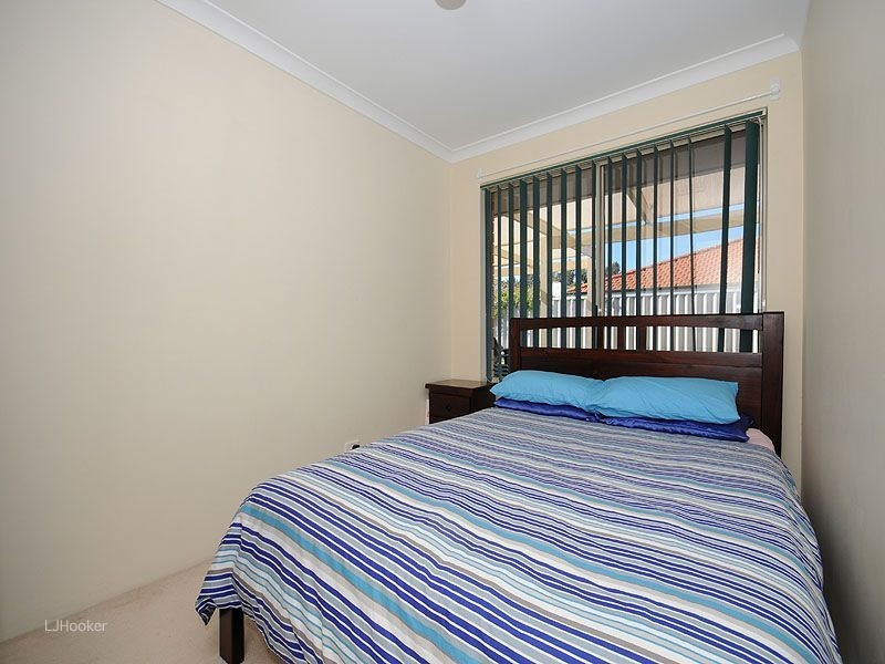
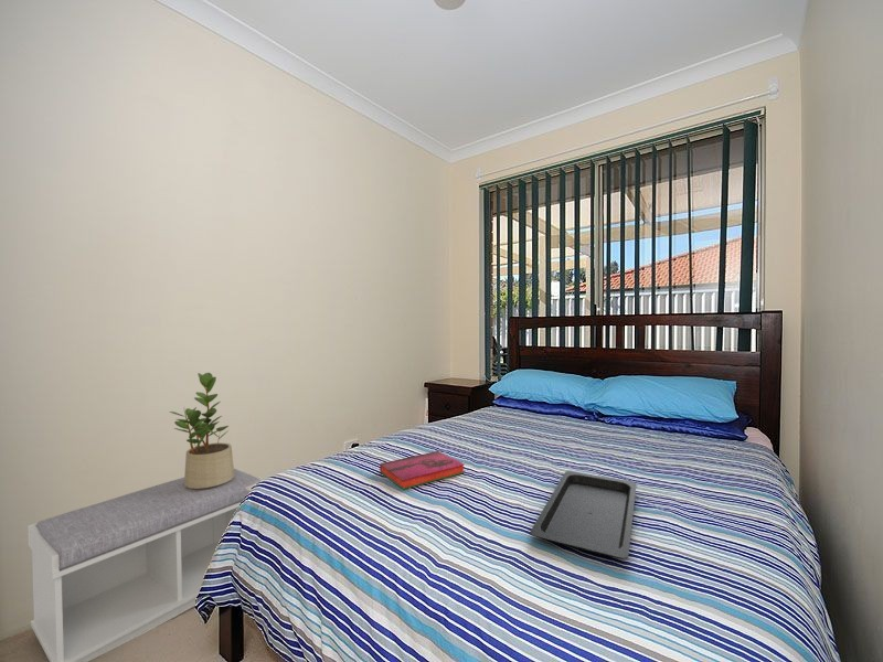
+ potted plant (203, 428)
+ serving tray (589, 509)
+ bench (161, 547)
+ hardback book (422, 468)
